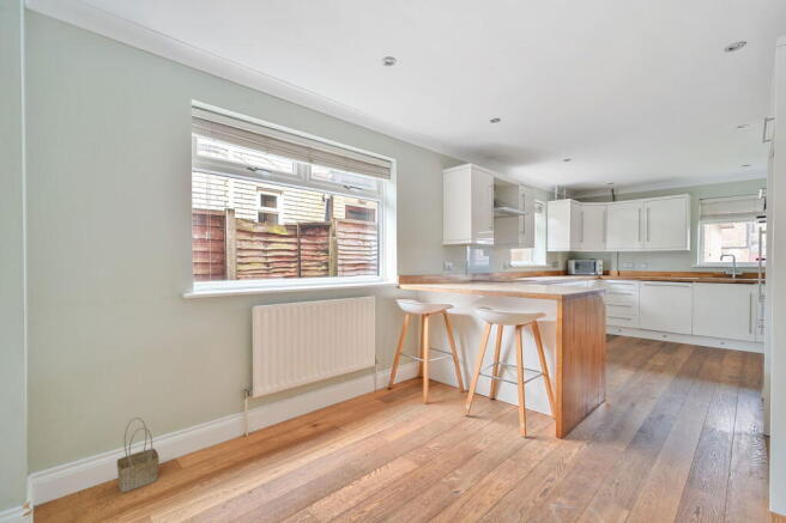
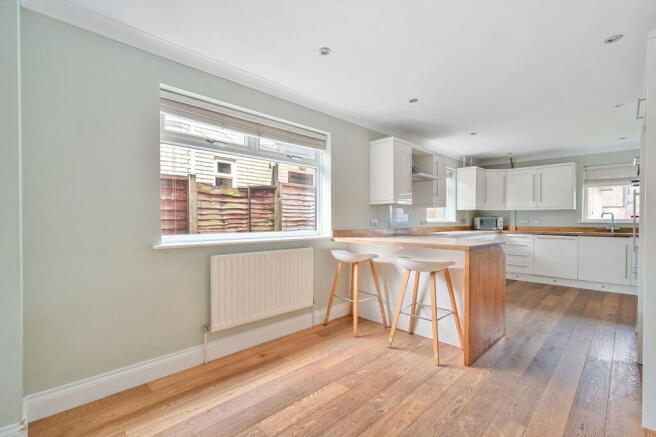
- basket (138, 452)
